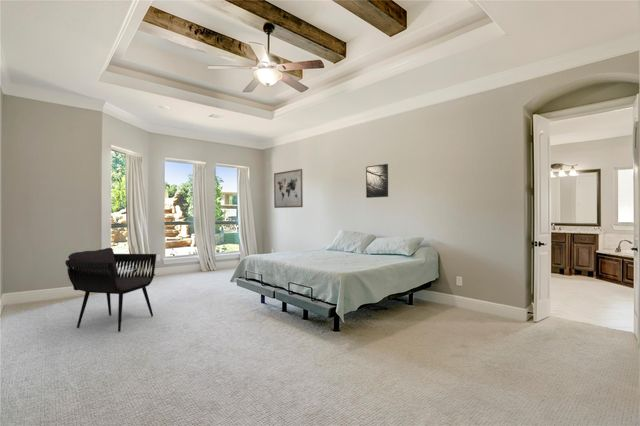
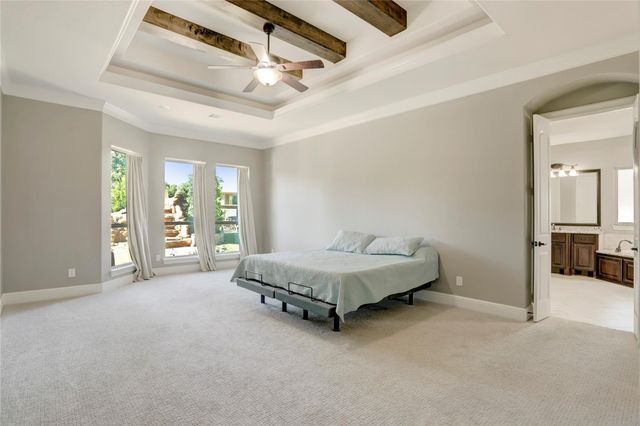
- wall art (287, 189)
- armchair (111, 286)
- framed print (376, 181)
